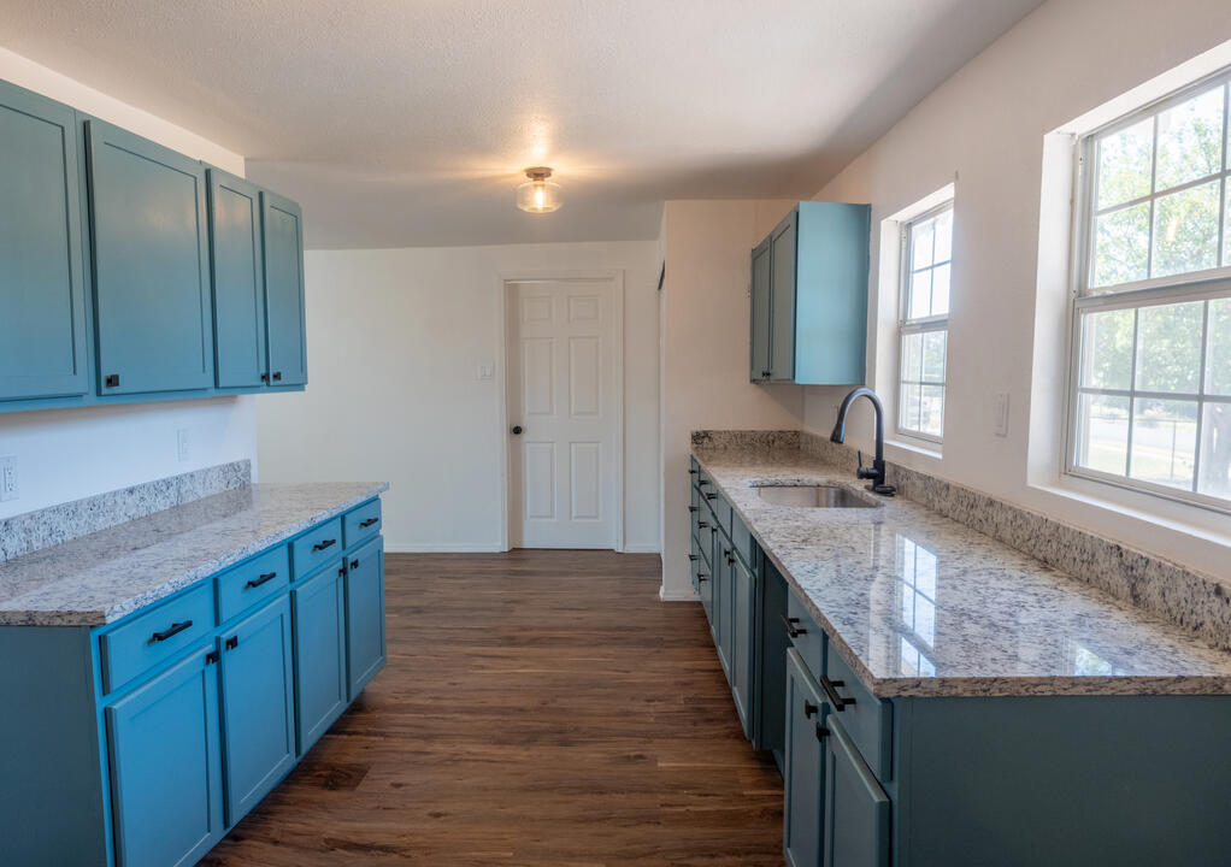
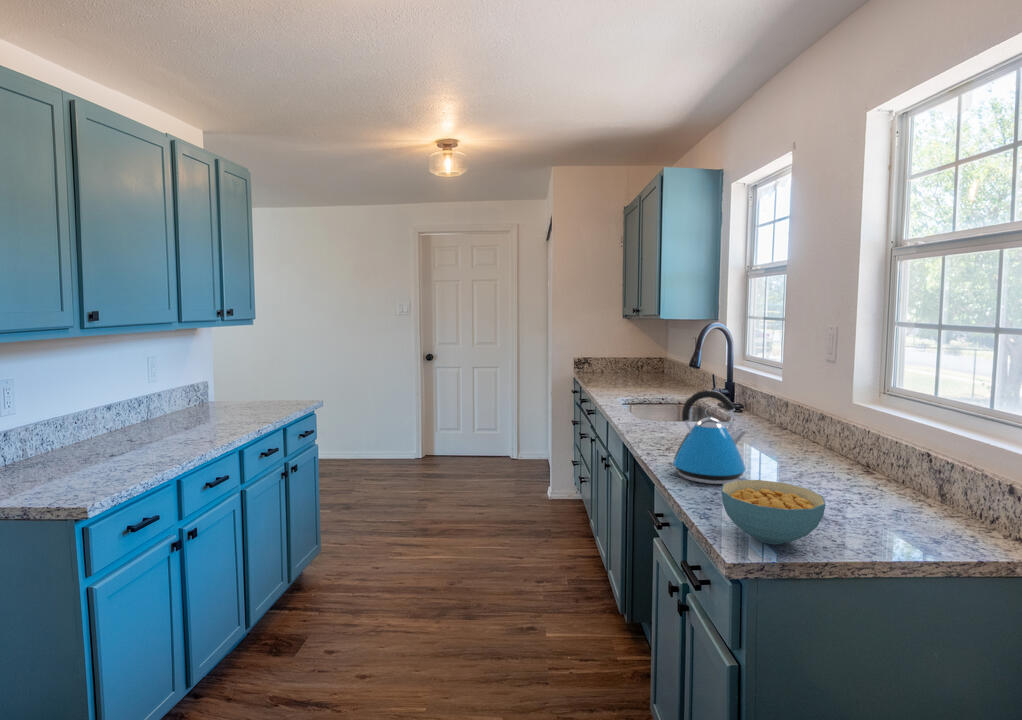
+ kettle (706, 433)
+ cereal bowl (770, 516)
